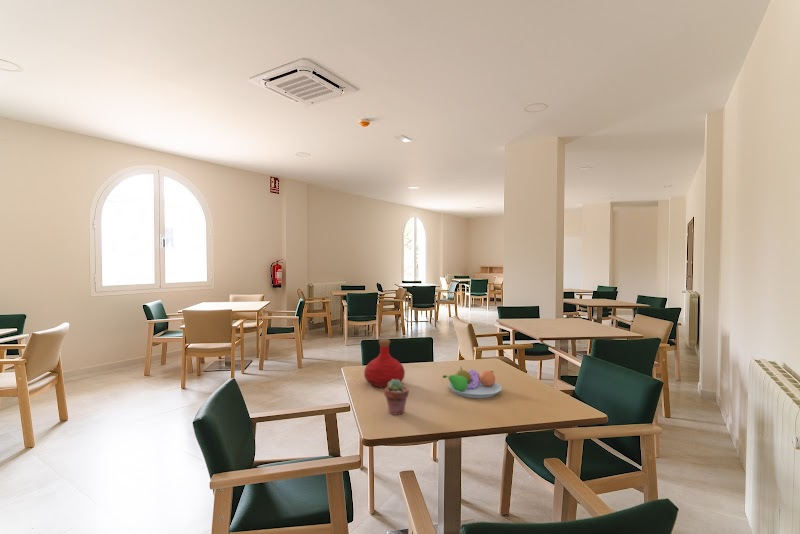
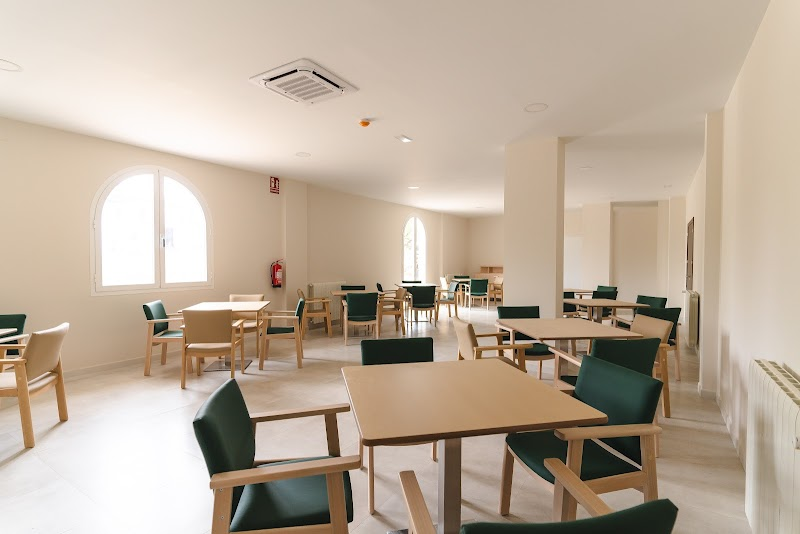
- potted succulent (396, 395)
- bottle (384, 361)
- fruit bowl (472, 380)
